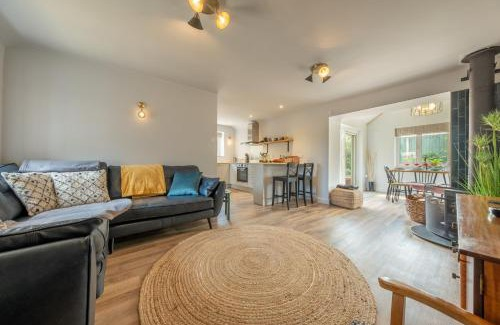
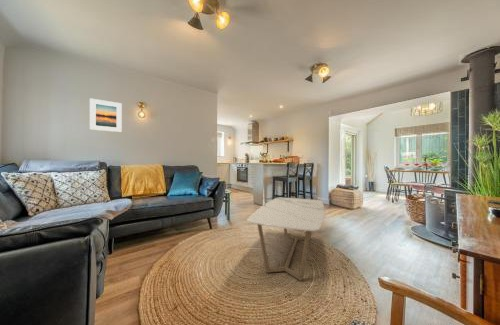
+ coffee table (291, 228)
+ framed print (106, 116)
